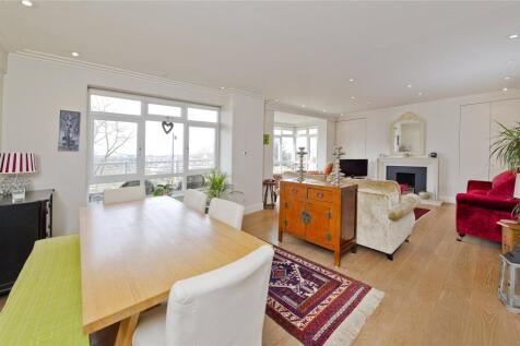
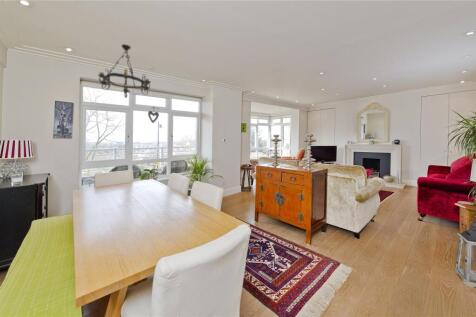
+ chandelier (126, 69)
